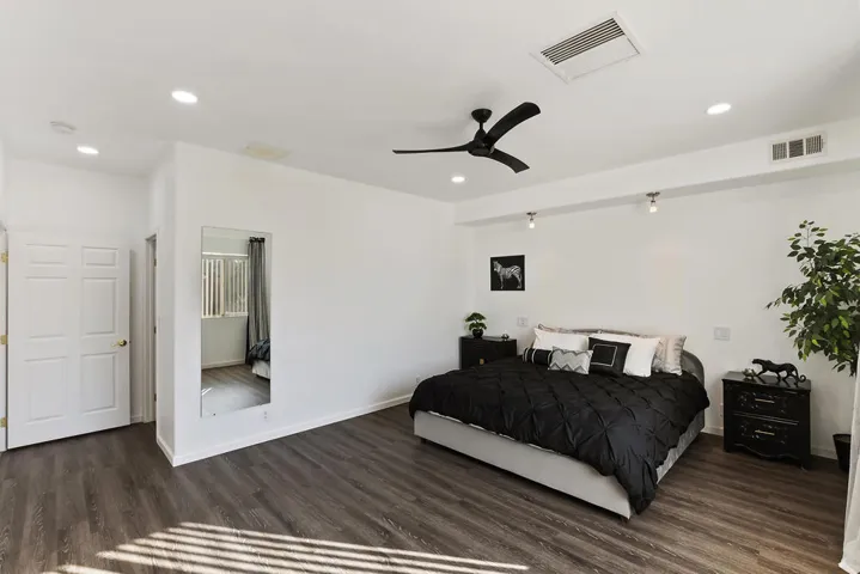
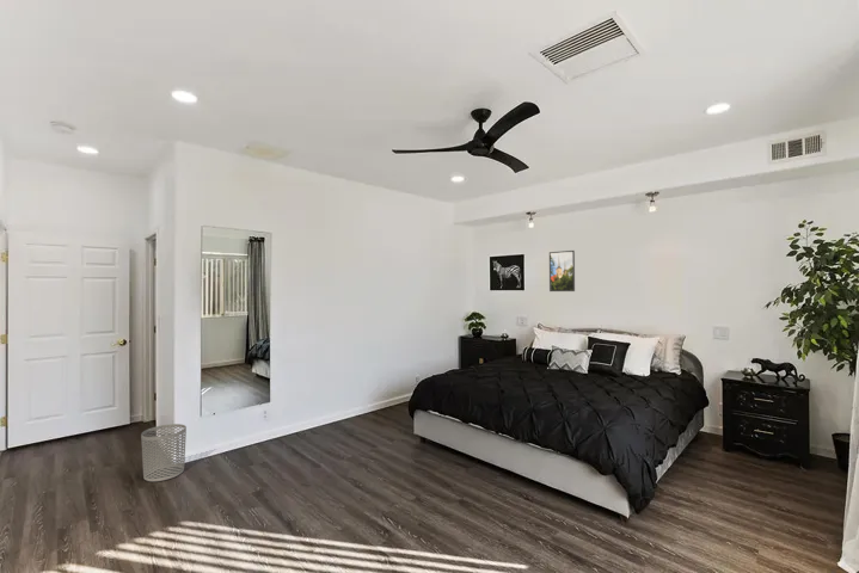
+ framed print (562, 271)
+ waste bin (164, 451)
